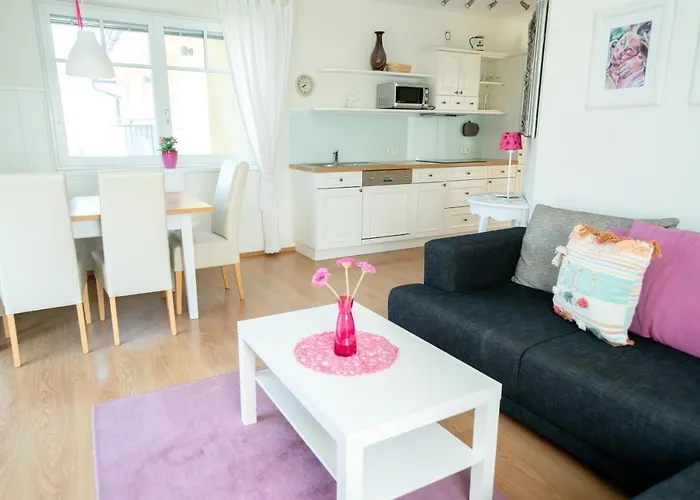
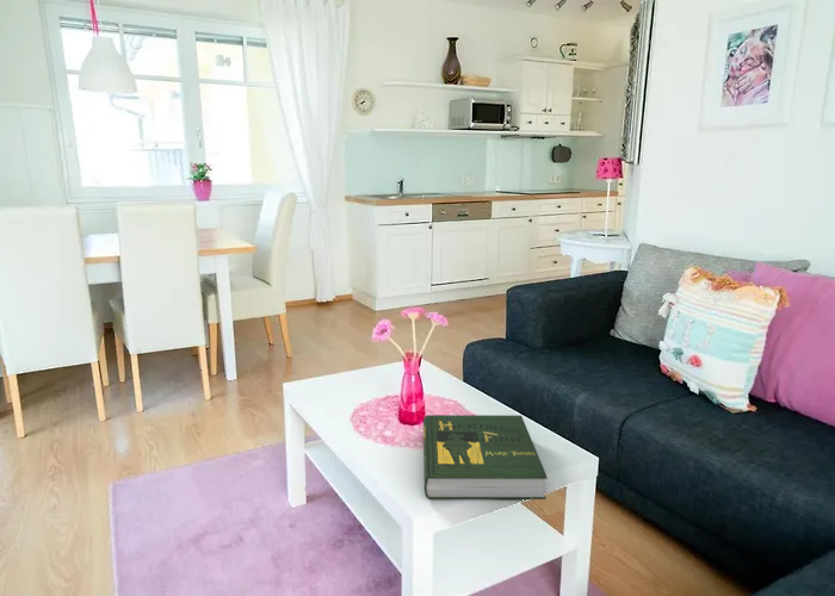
+ book (477, 452)
